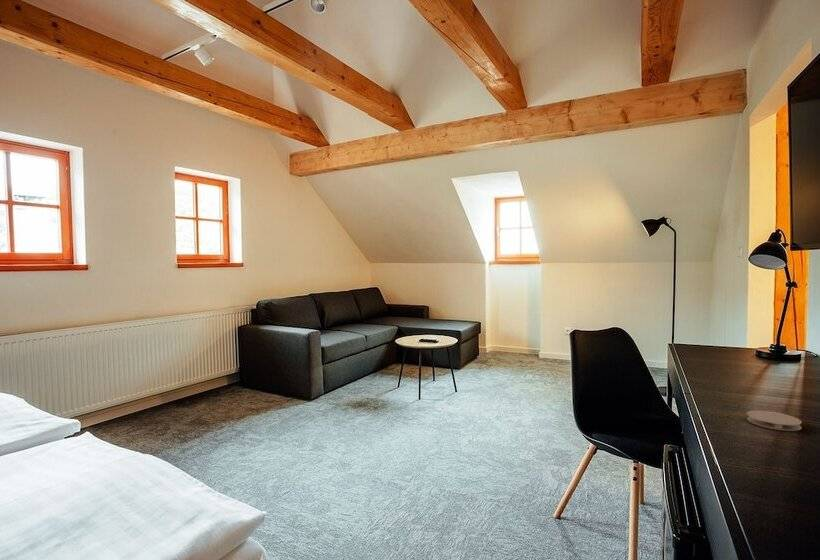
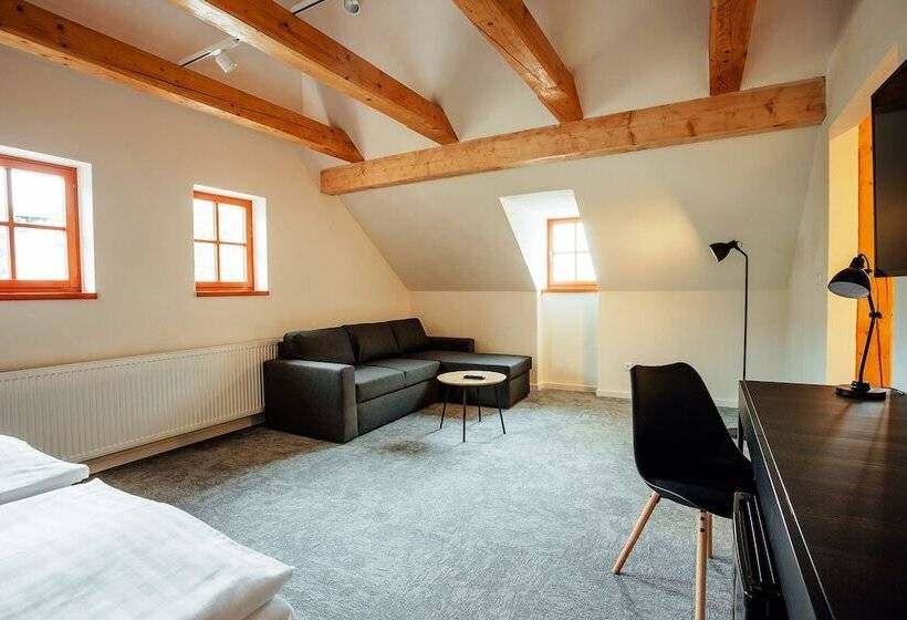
- coaster (773, 420)
